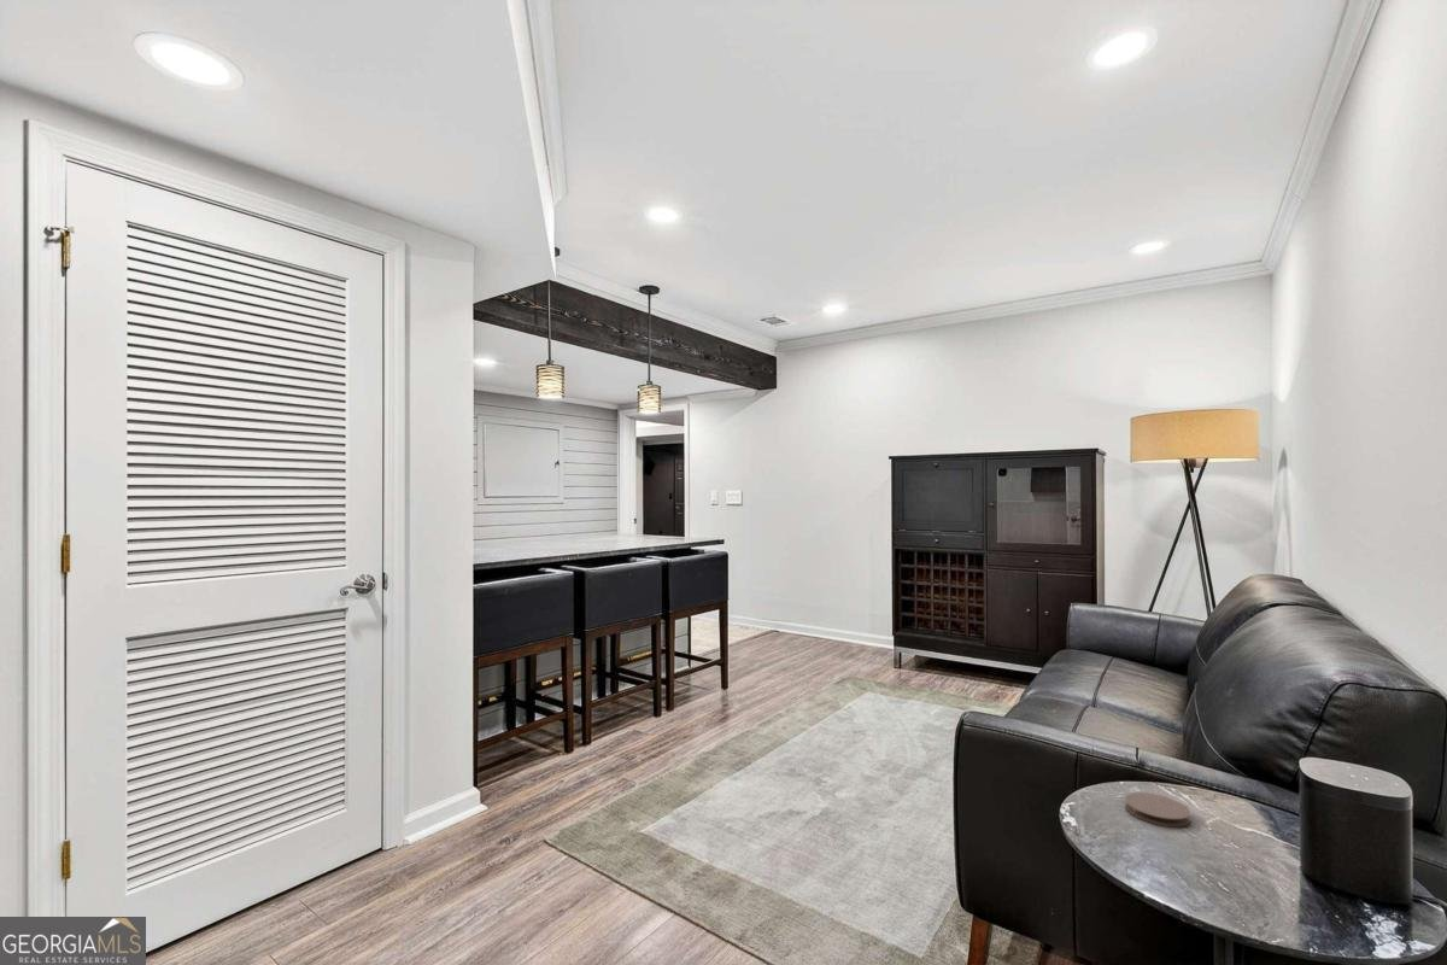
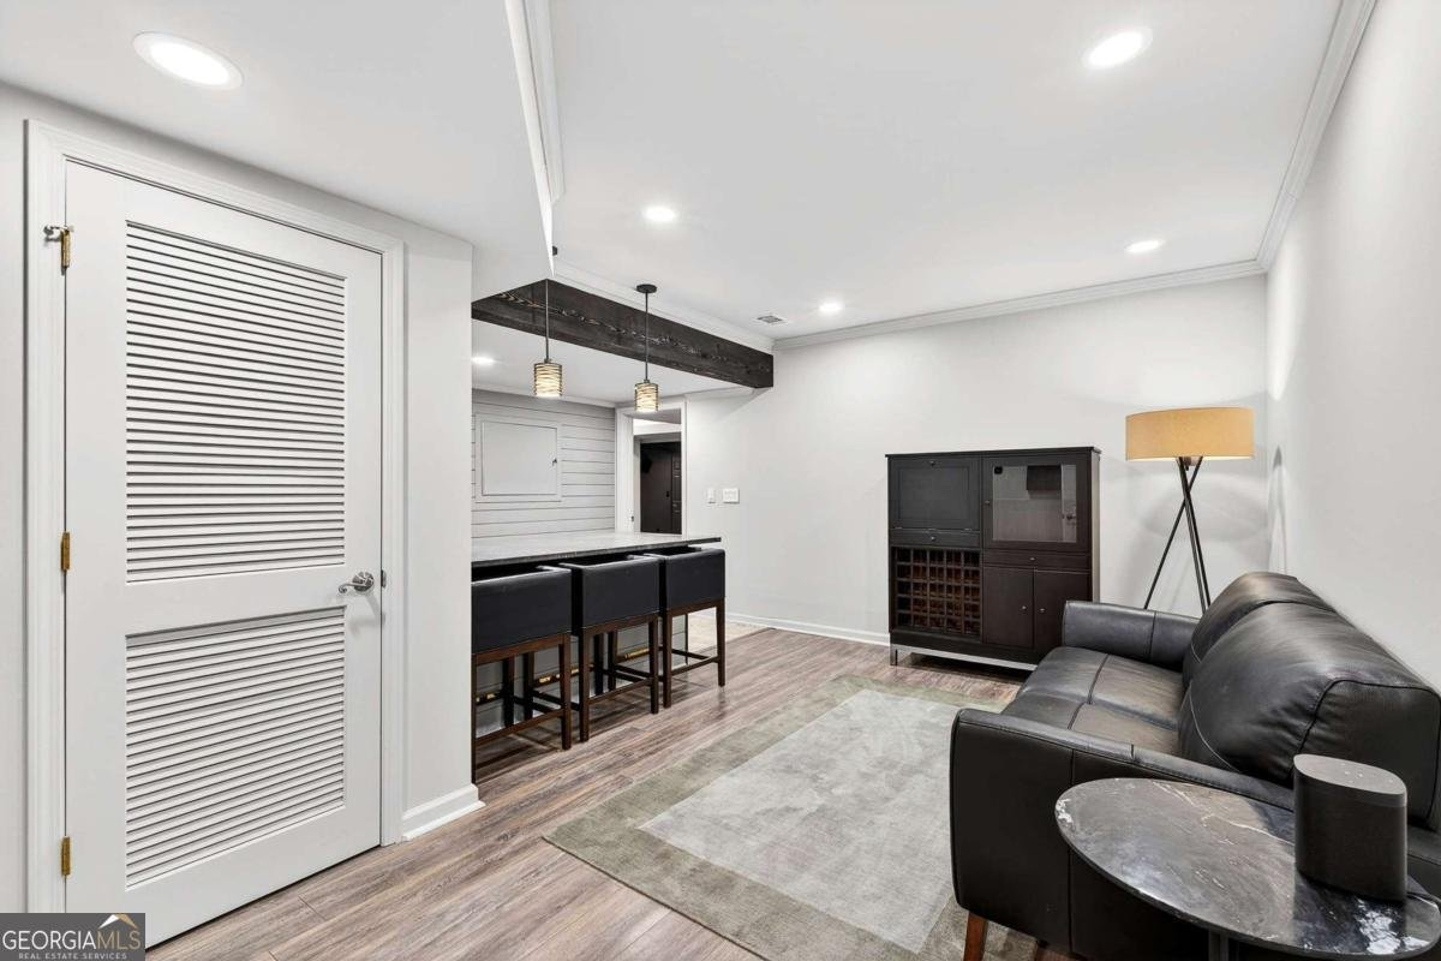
- coaster (1156, 808)
